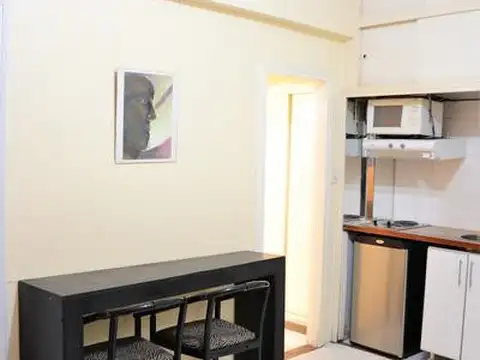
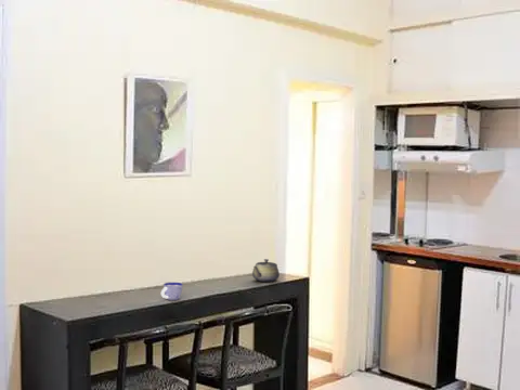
+ cup (170, 291)
+ teapot (264, 270)
